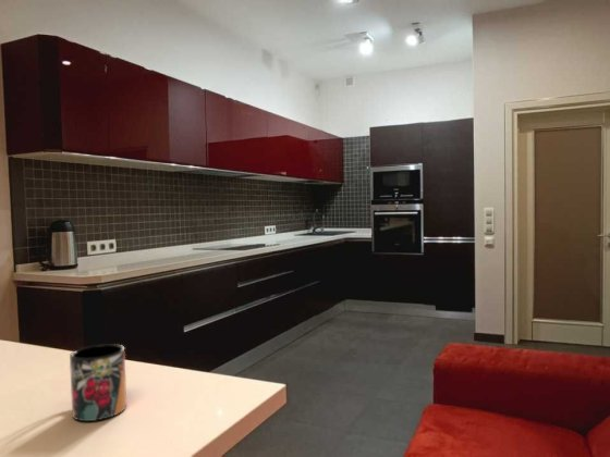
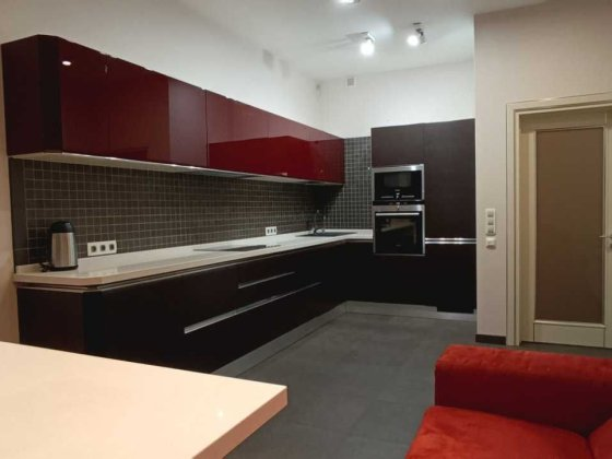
- mug (94, 378)
